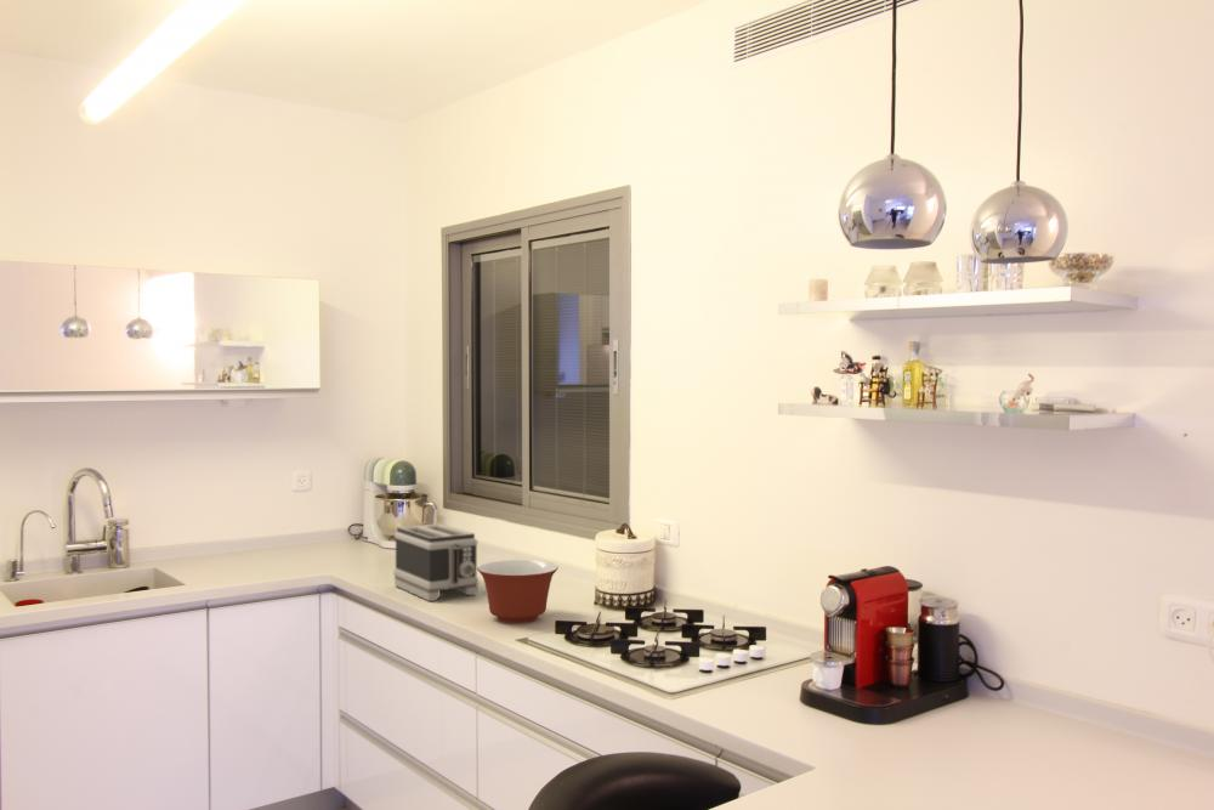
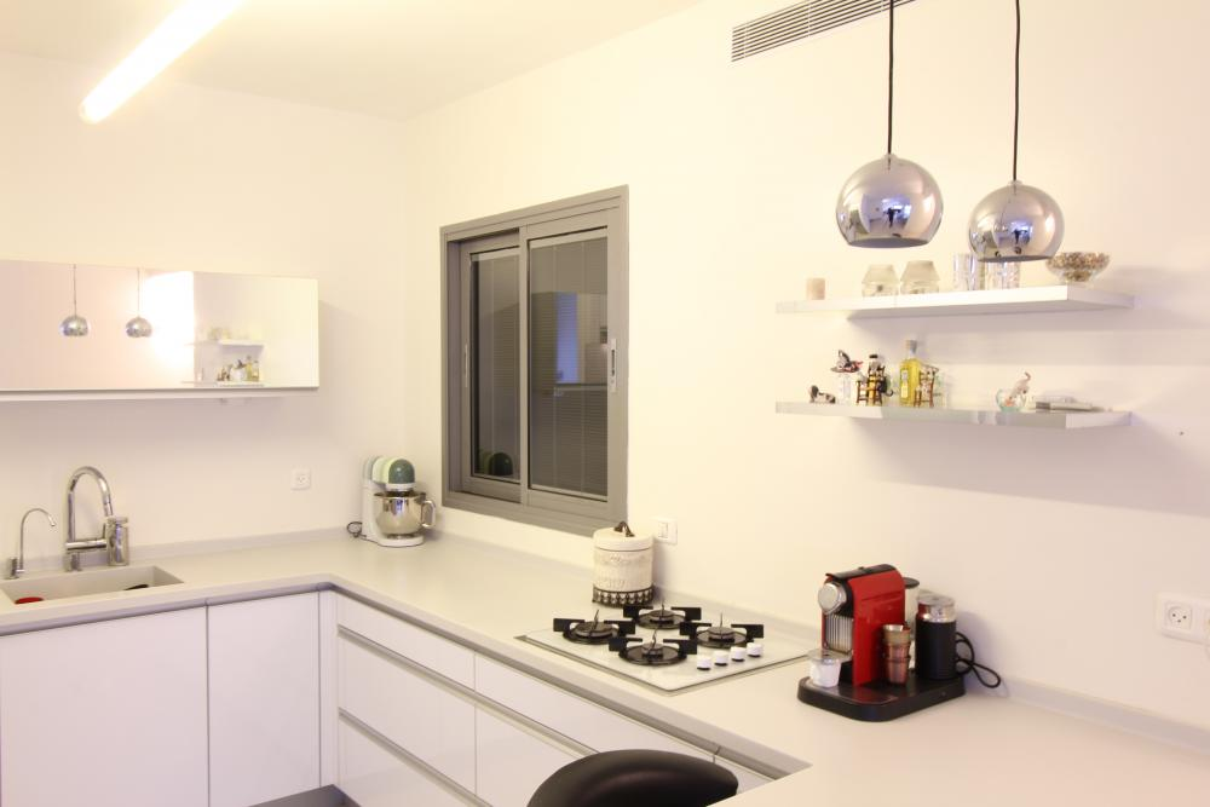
- mixing bowl (517, 593)
- toaster (437, 561)
